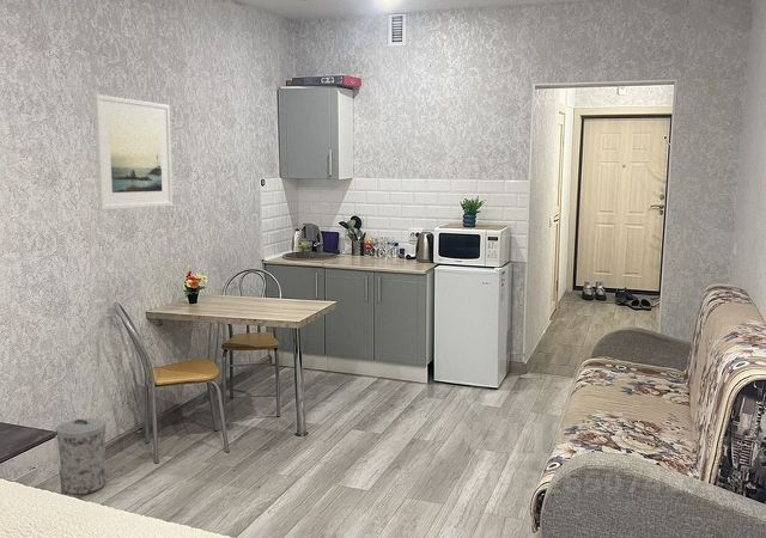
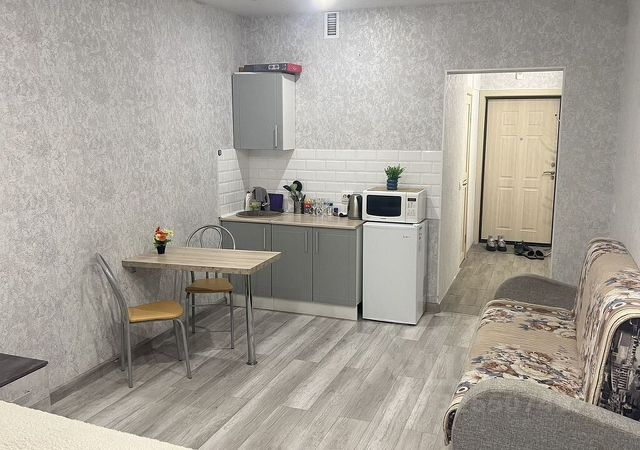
- trash can (81, 453)
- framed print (135, 154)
